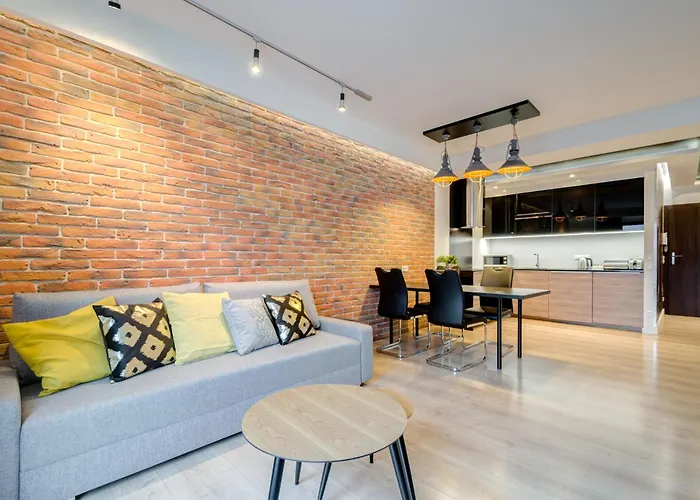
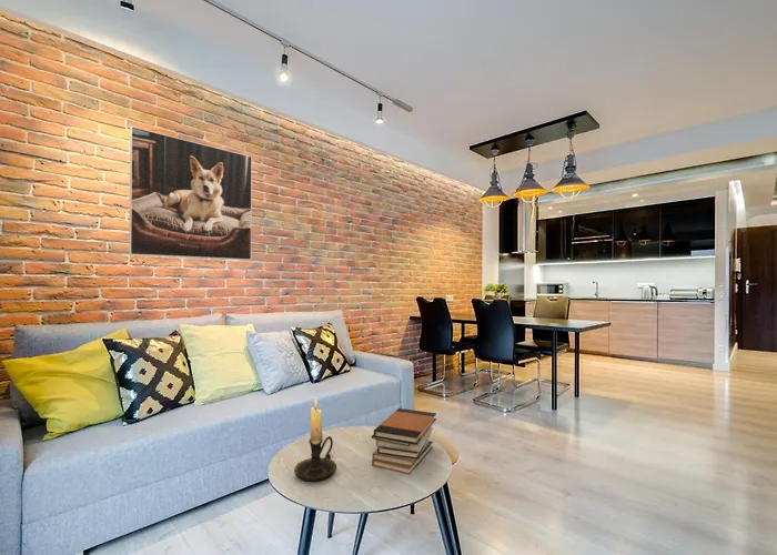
+ candle holder (319, 432)
+ book stack (405, 437)
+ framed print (196, 200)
